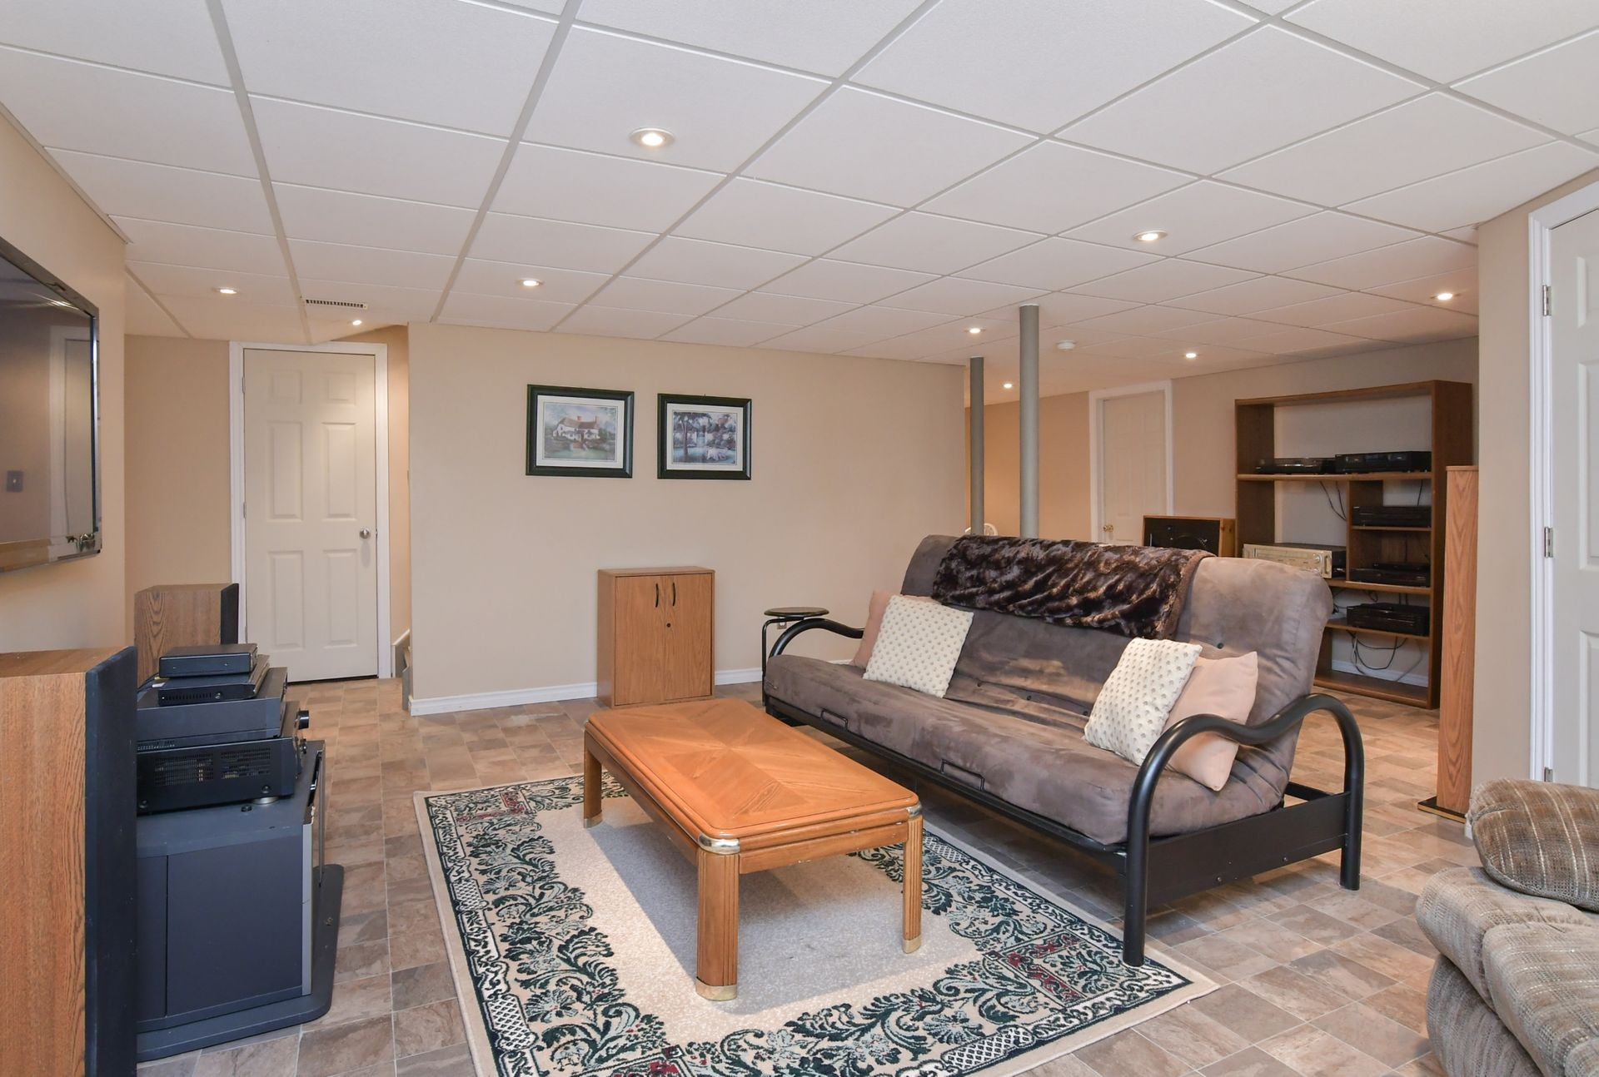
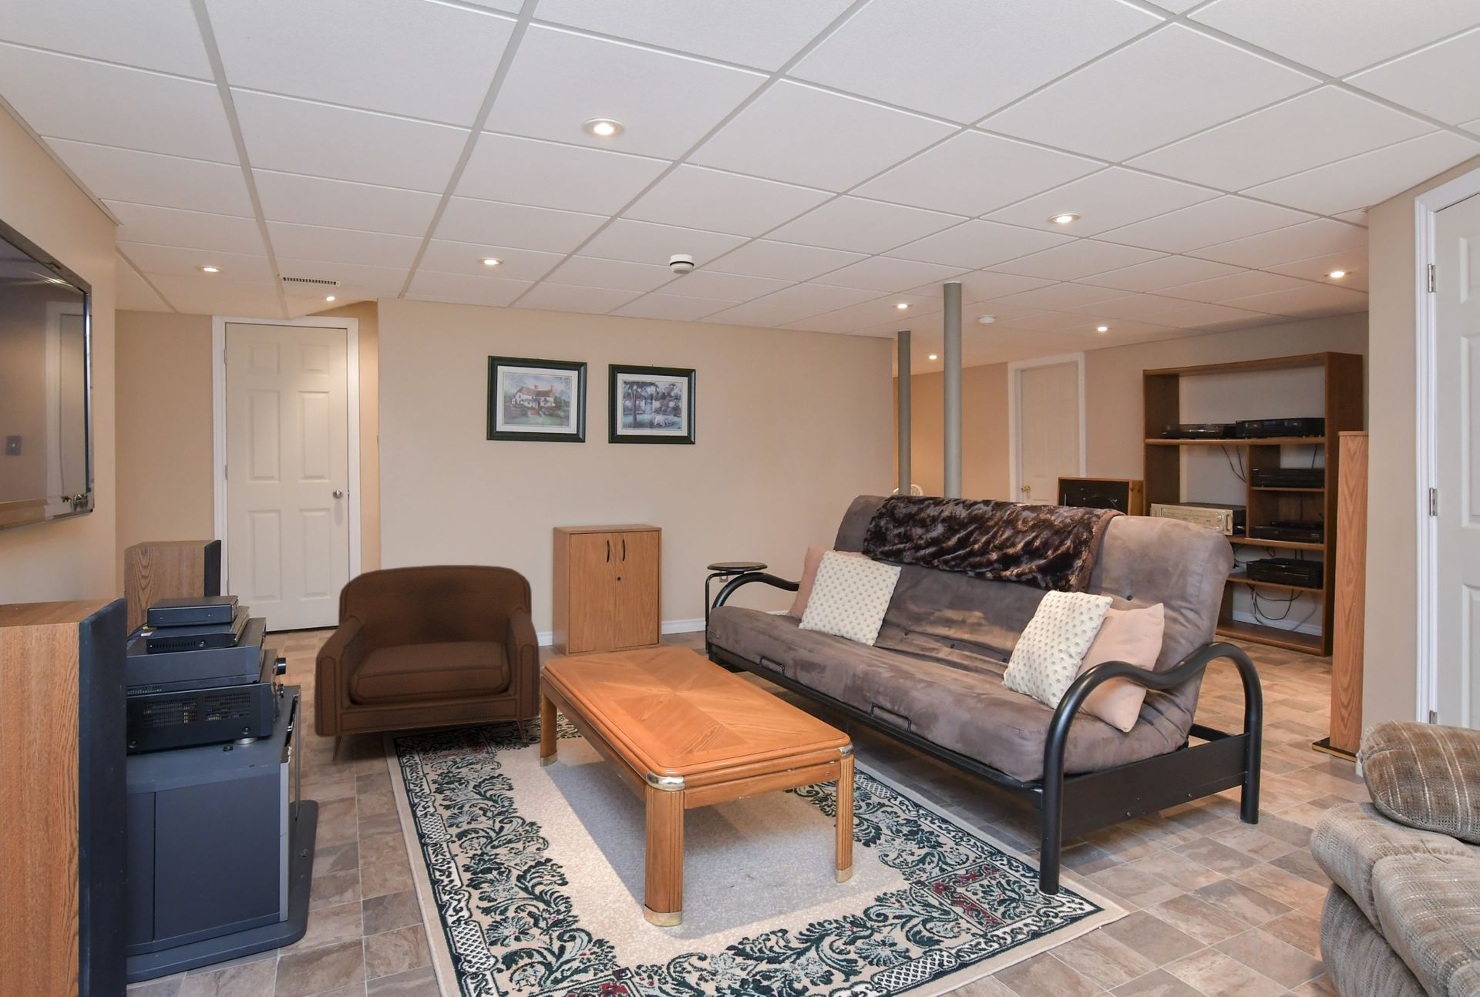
+ smoke detector (681, 265)
+ armchair (435, 650)
